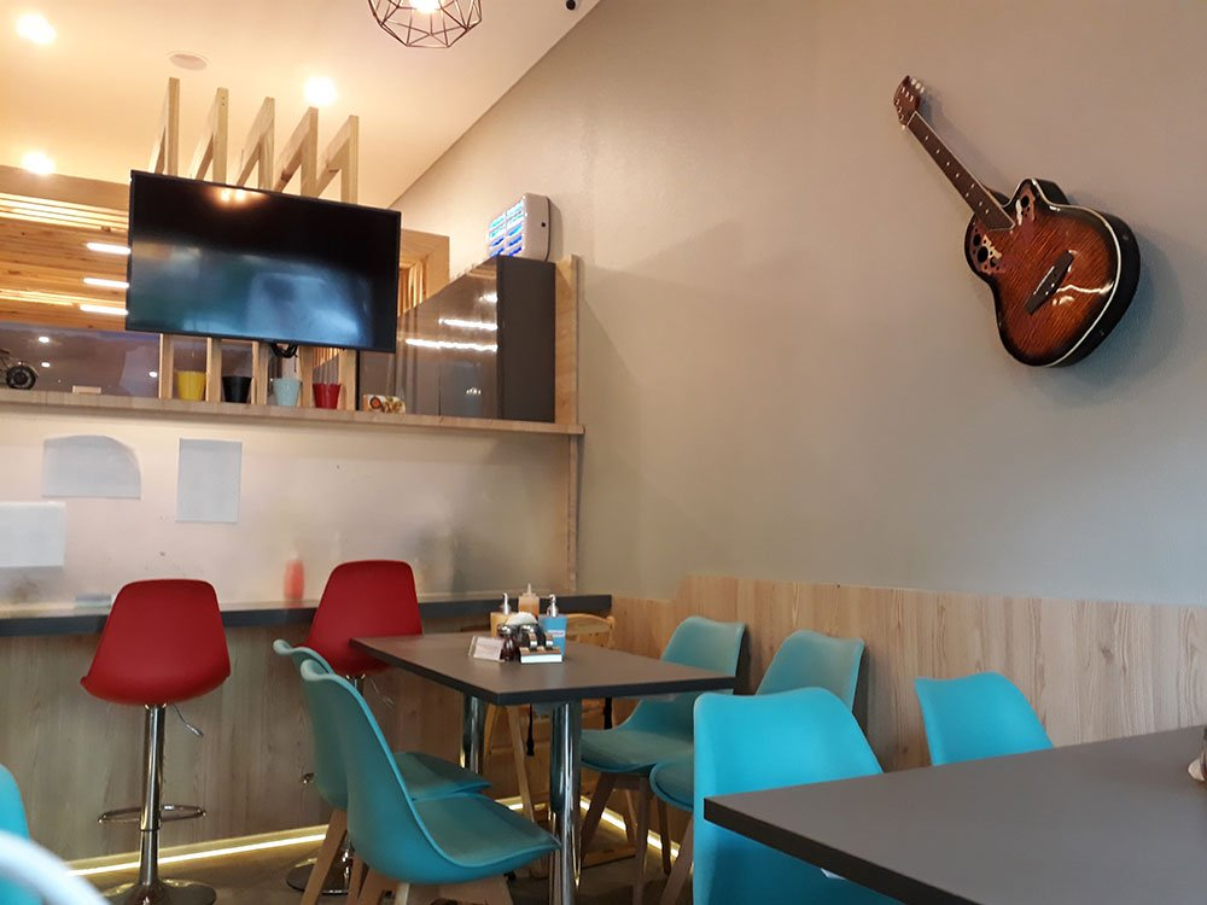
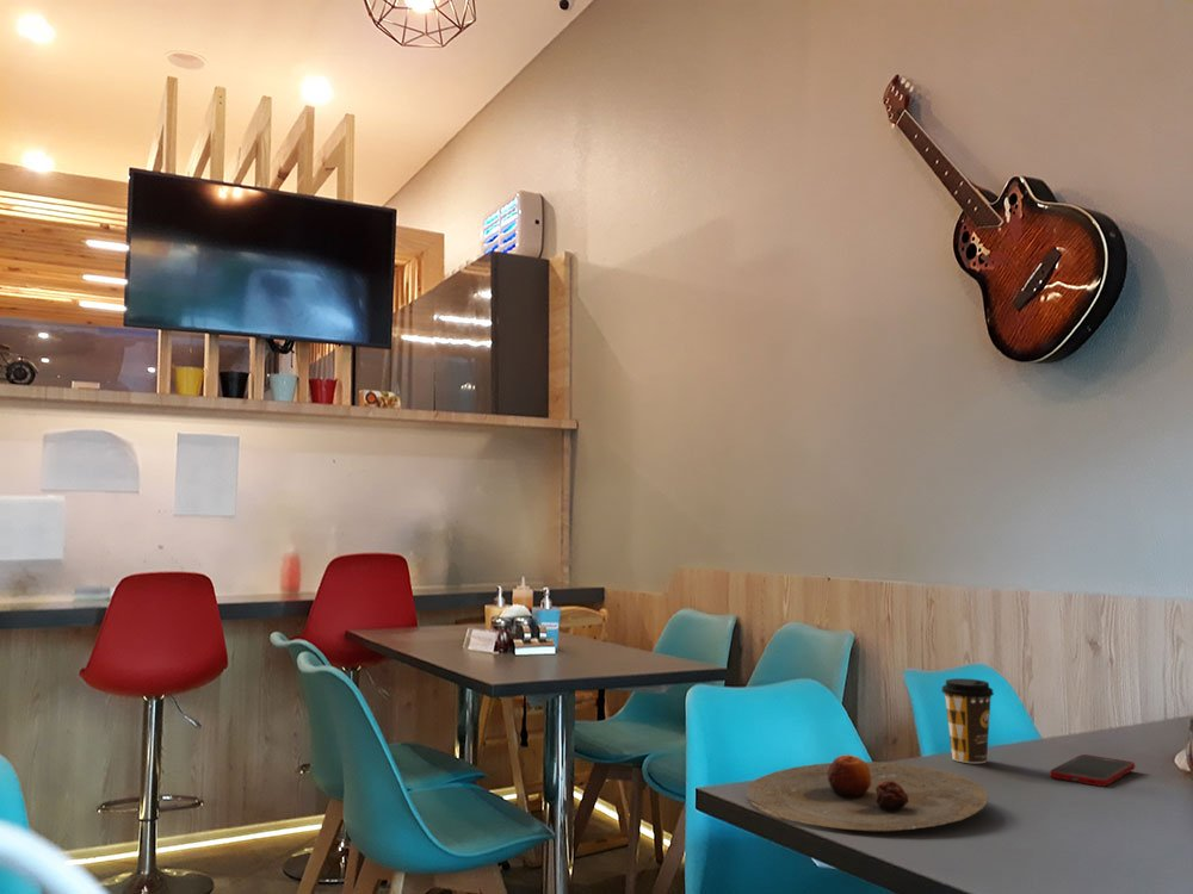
+ plate (864, 782)
+ coffee cup (968, 720)
+ cell phone (1093, 769)
